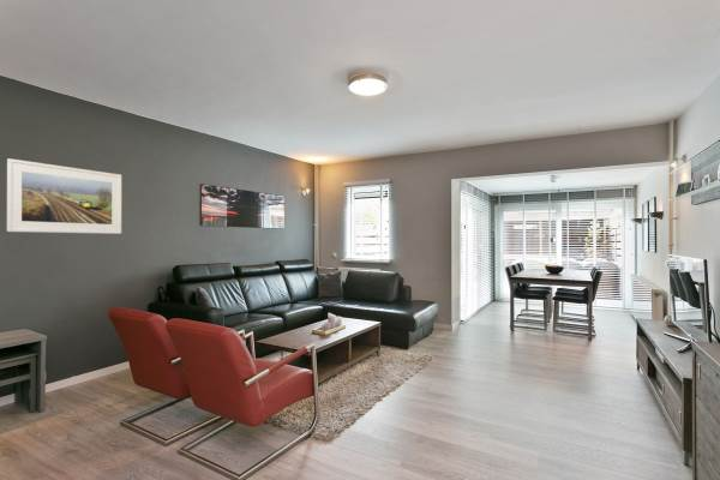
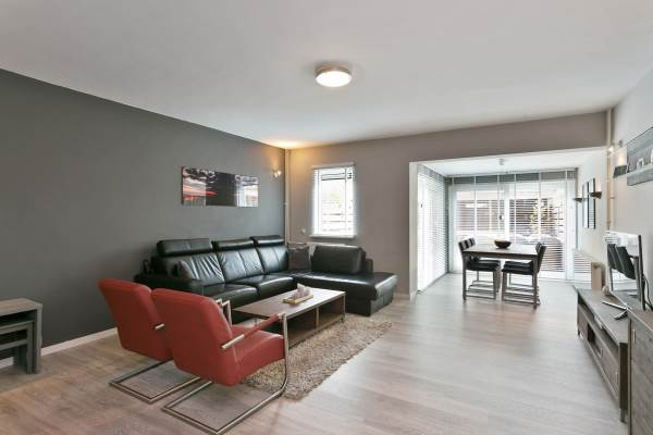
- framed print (70, 199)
